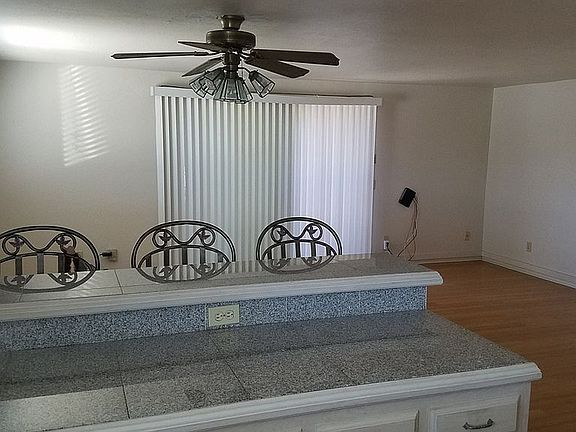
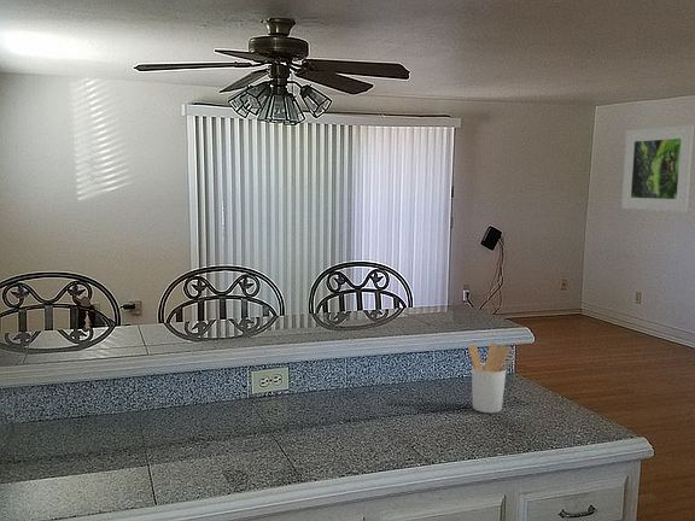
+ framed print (655, 169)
+ utensil holder (491, 375)
